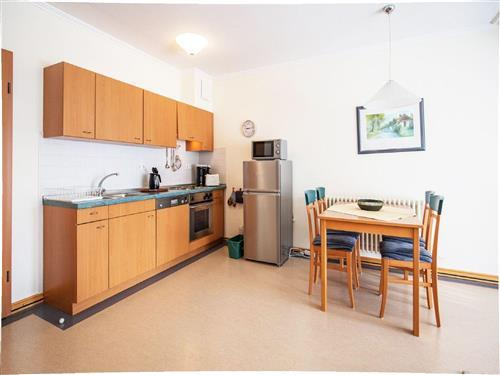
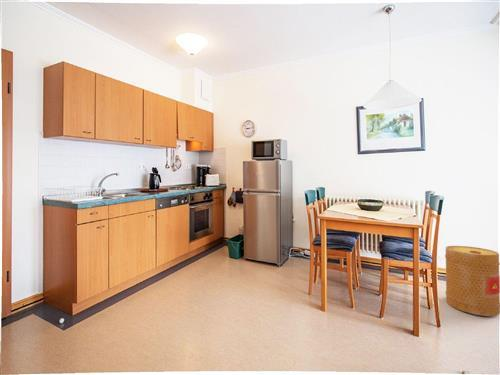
+ basket (471, 278)
